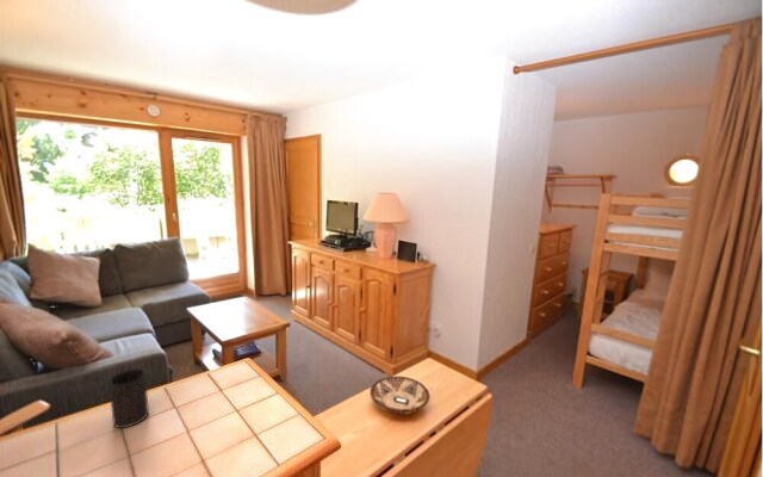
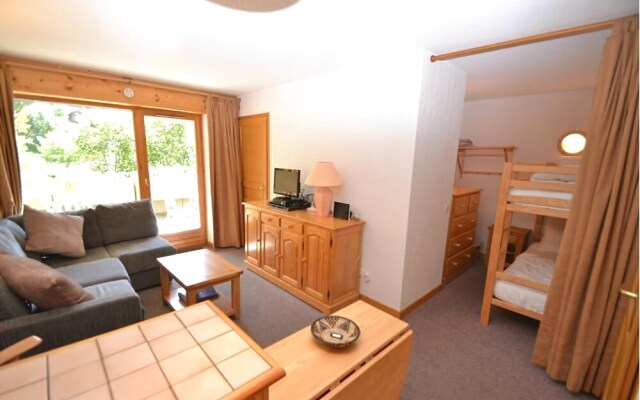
- cup (129, 397)
